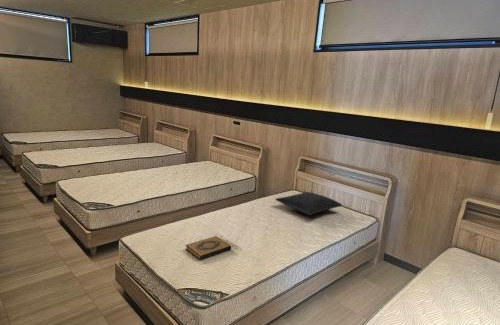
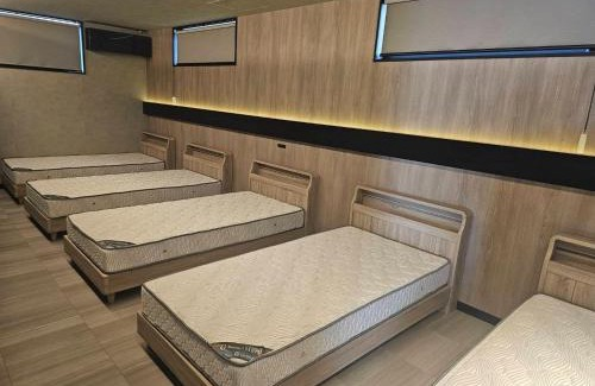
- hardback book (208, 247)
- pillow (308, 202)
